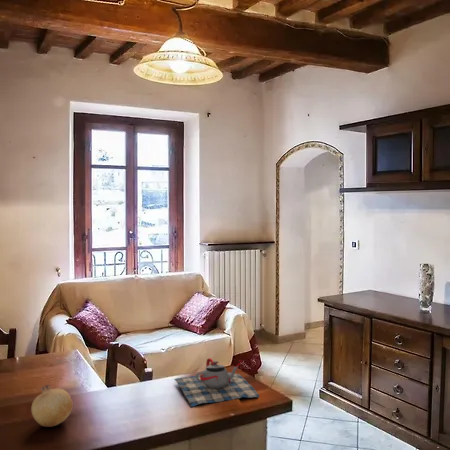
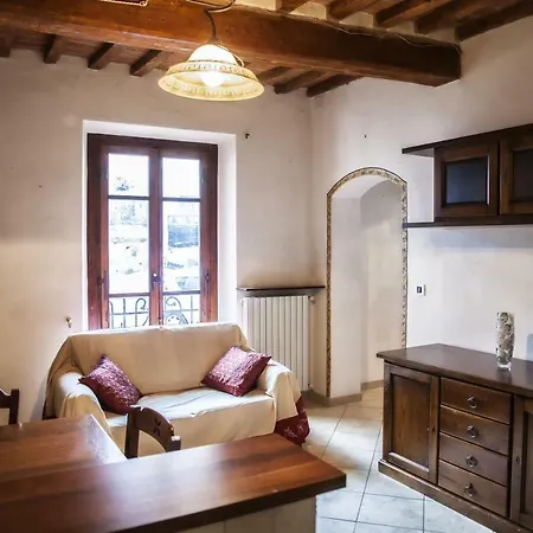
- fruit (52, 405)
- teapot (215, 375)
